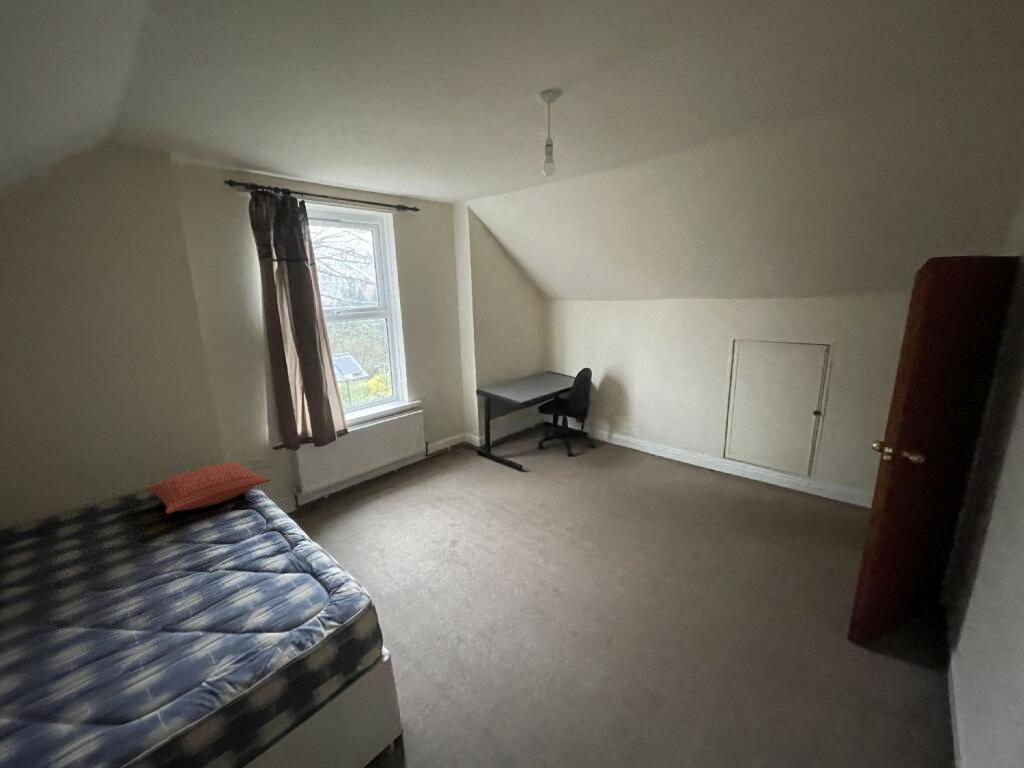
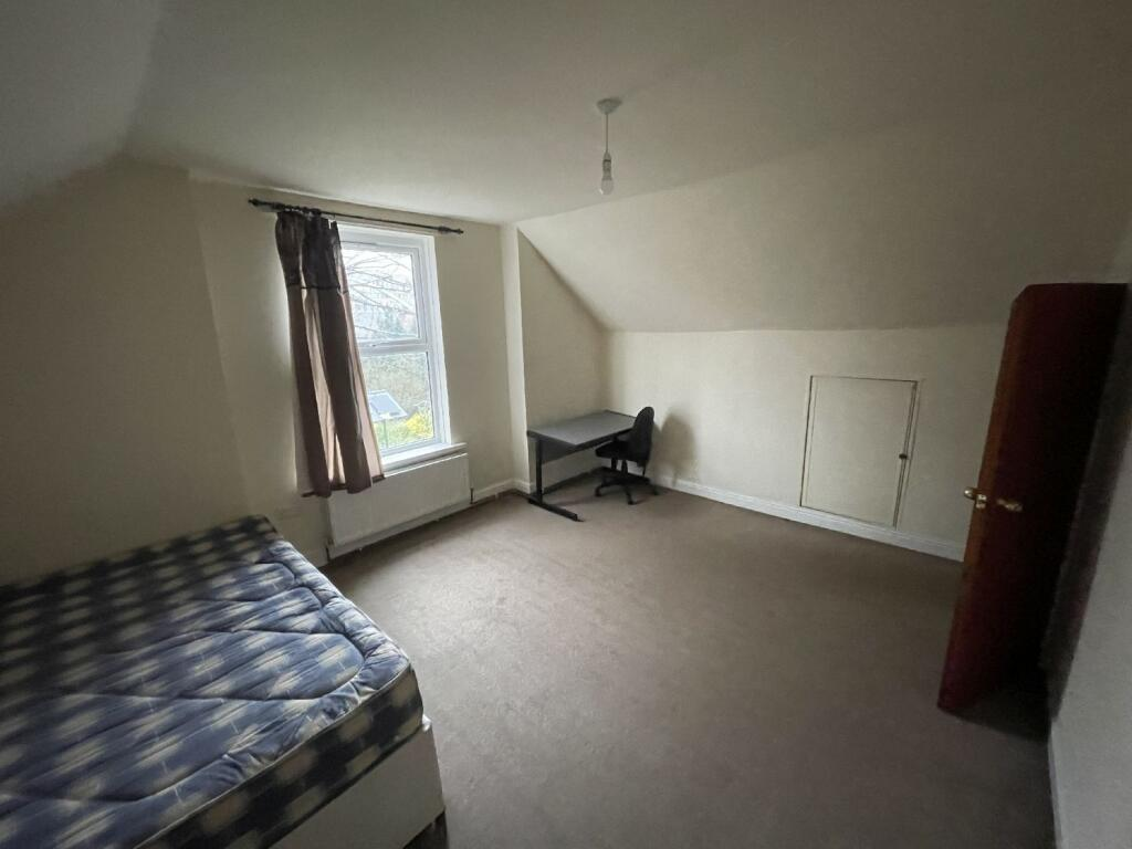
- pillow (208, 484)
